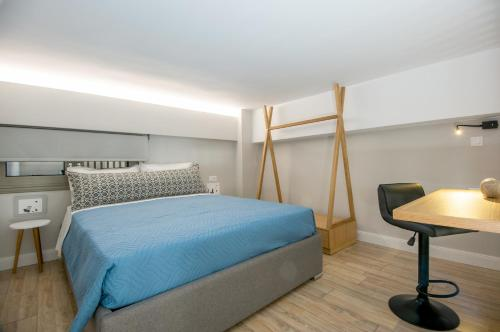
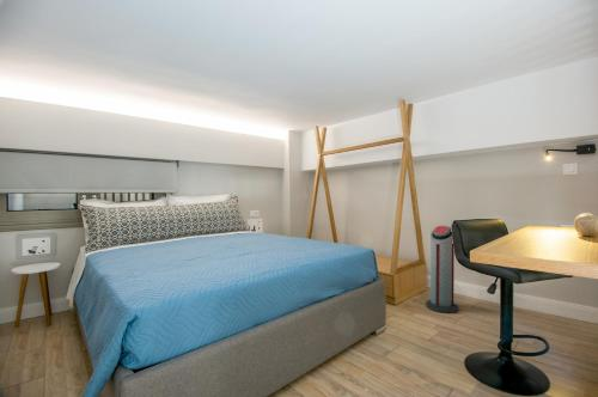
+ air purifier (441, 267)
